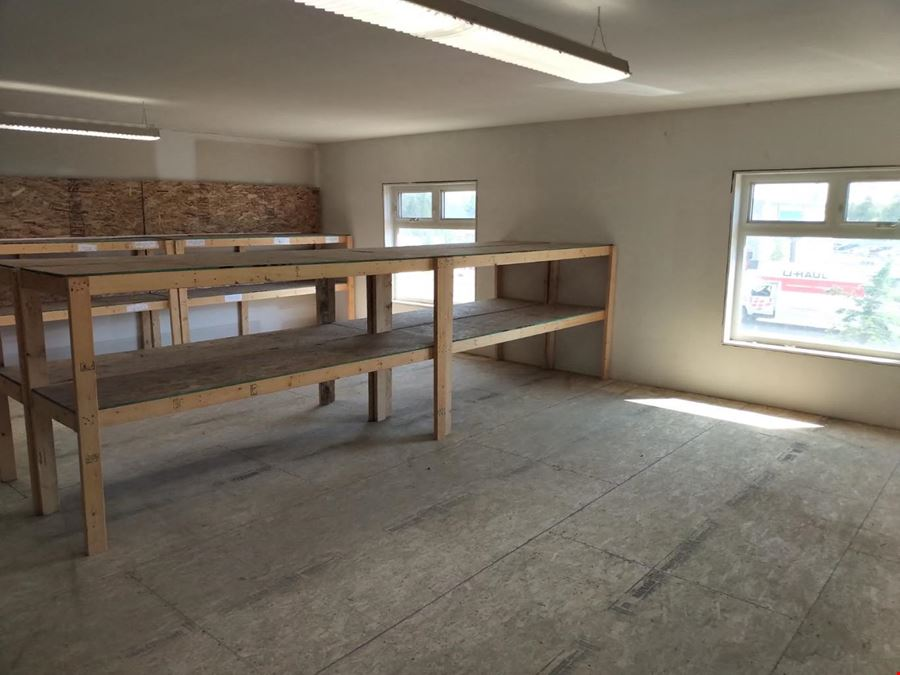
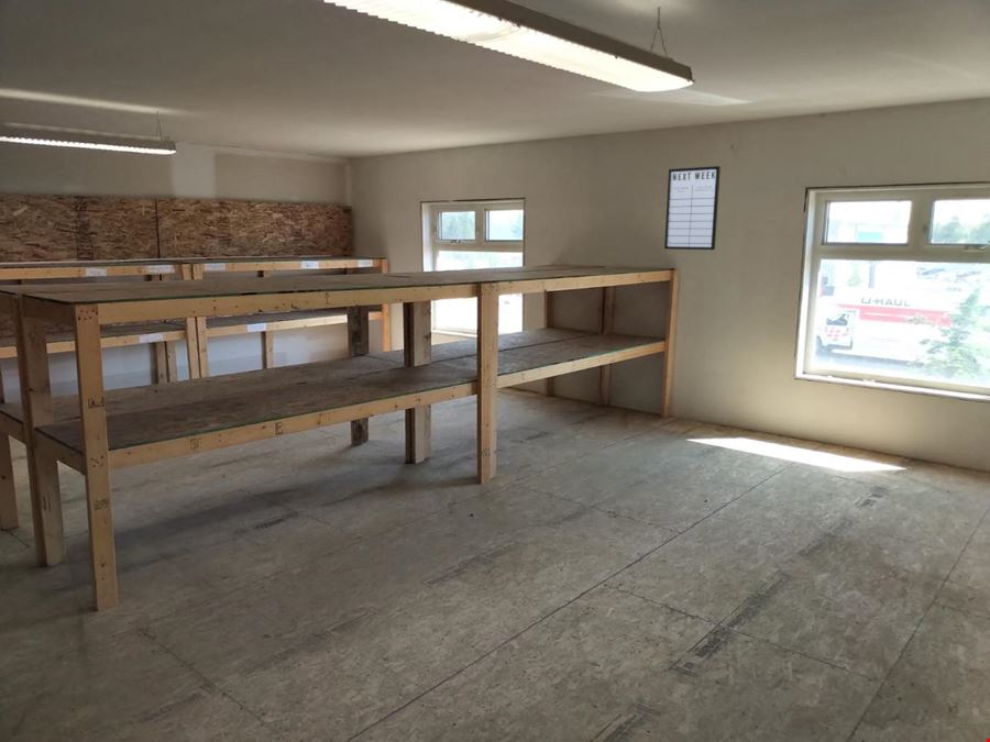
+ writing board (691, 209)
